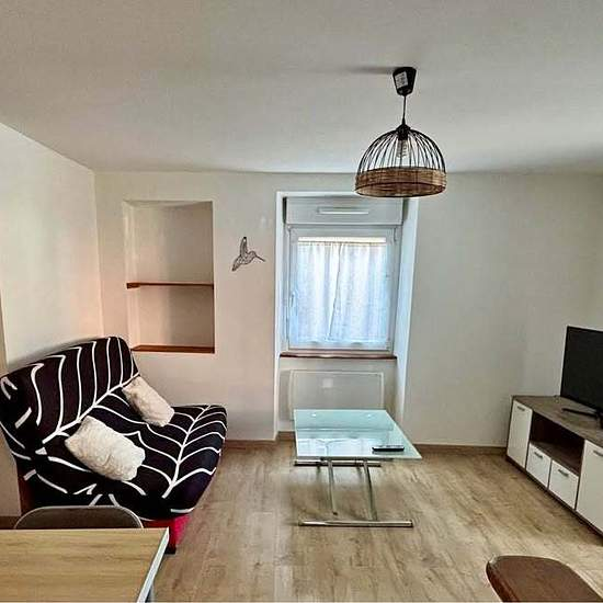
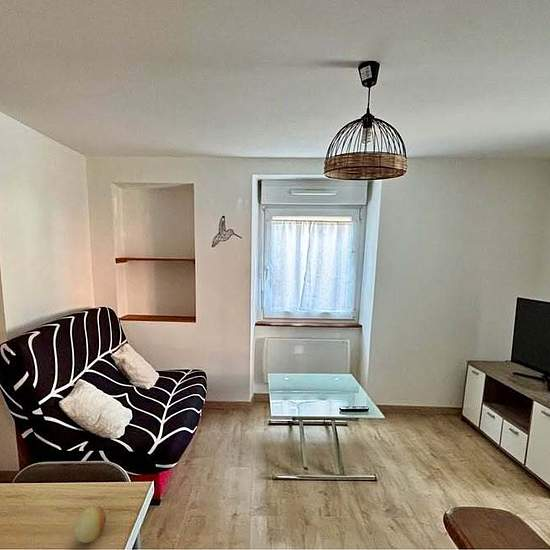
+ fruit (90, 524)
